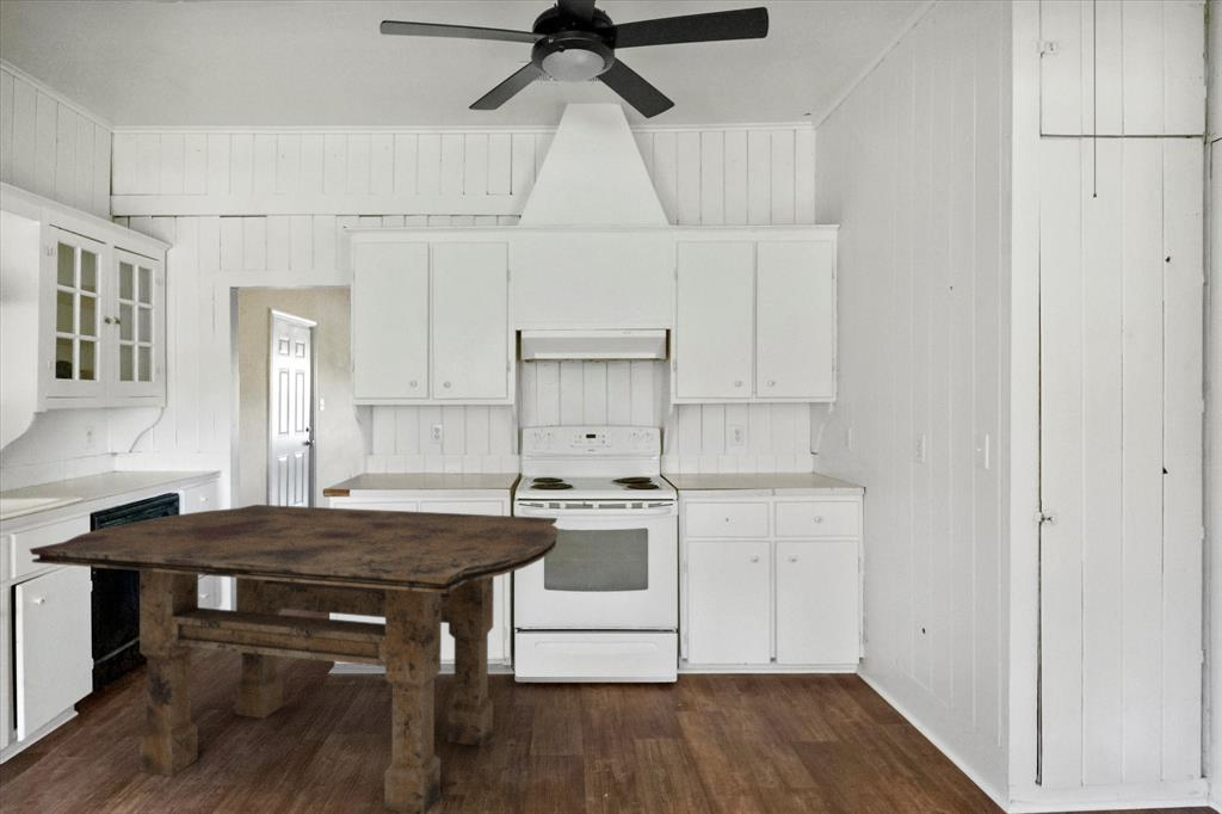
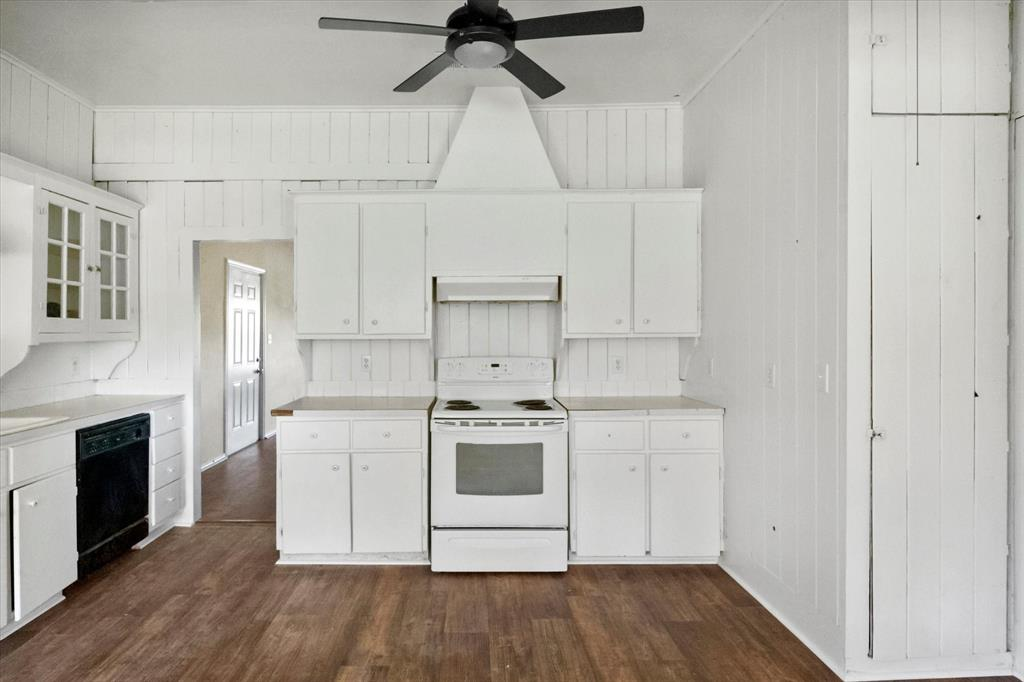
- dining table (326, 641)
